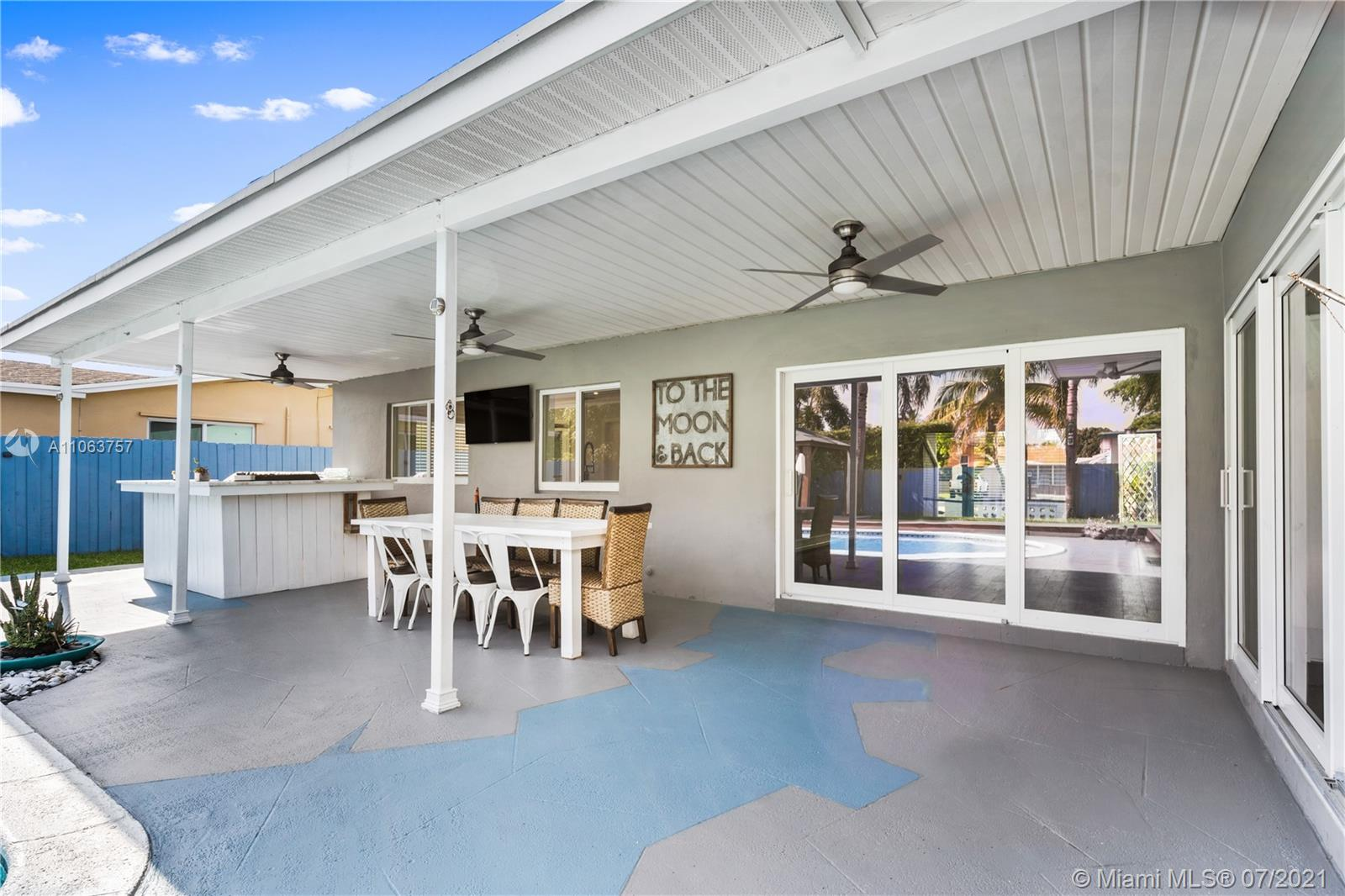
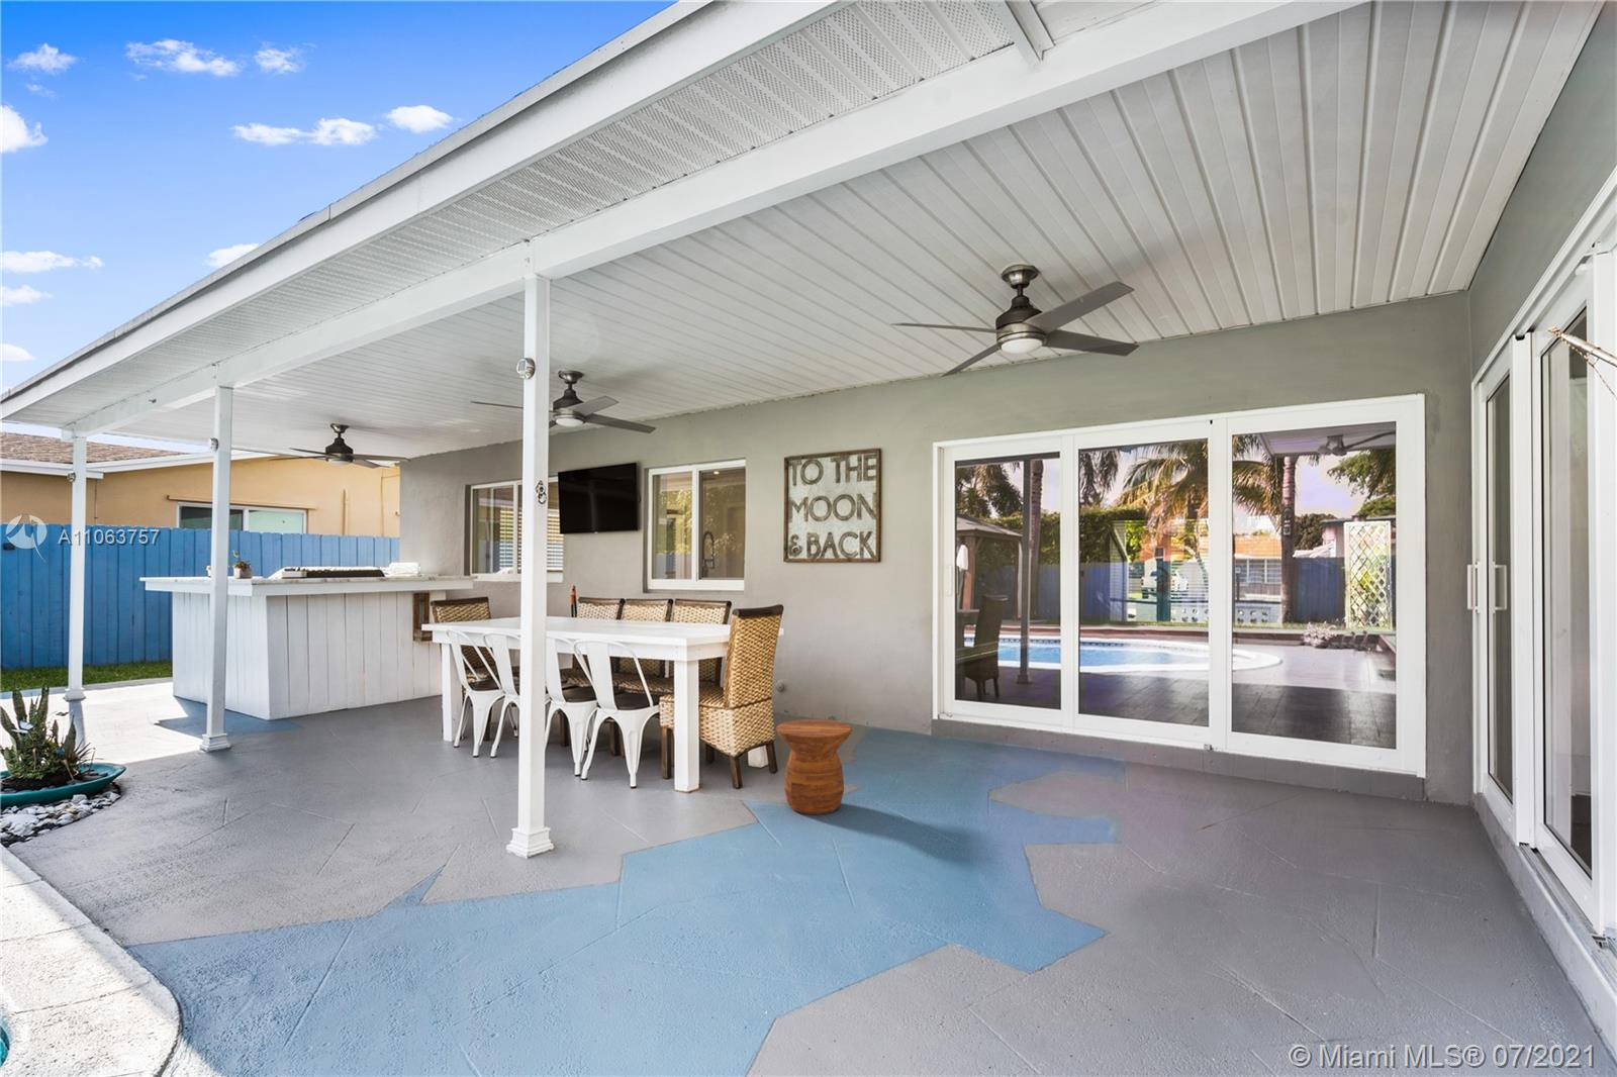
+ side table (814, 767)
